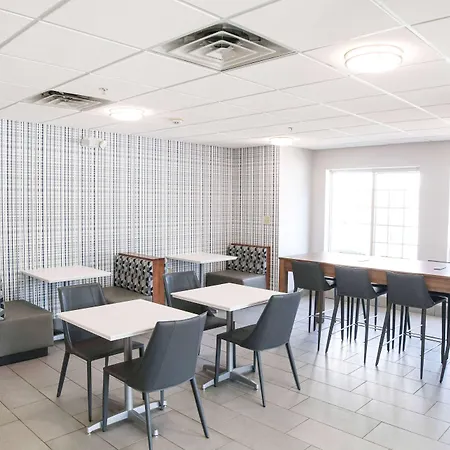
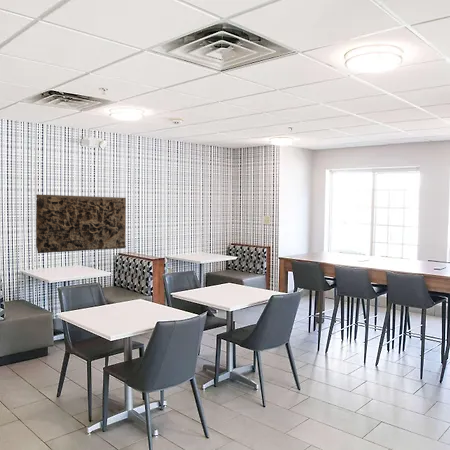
+ relief panel (85, 223)
